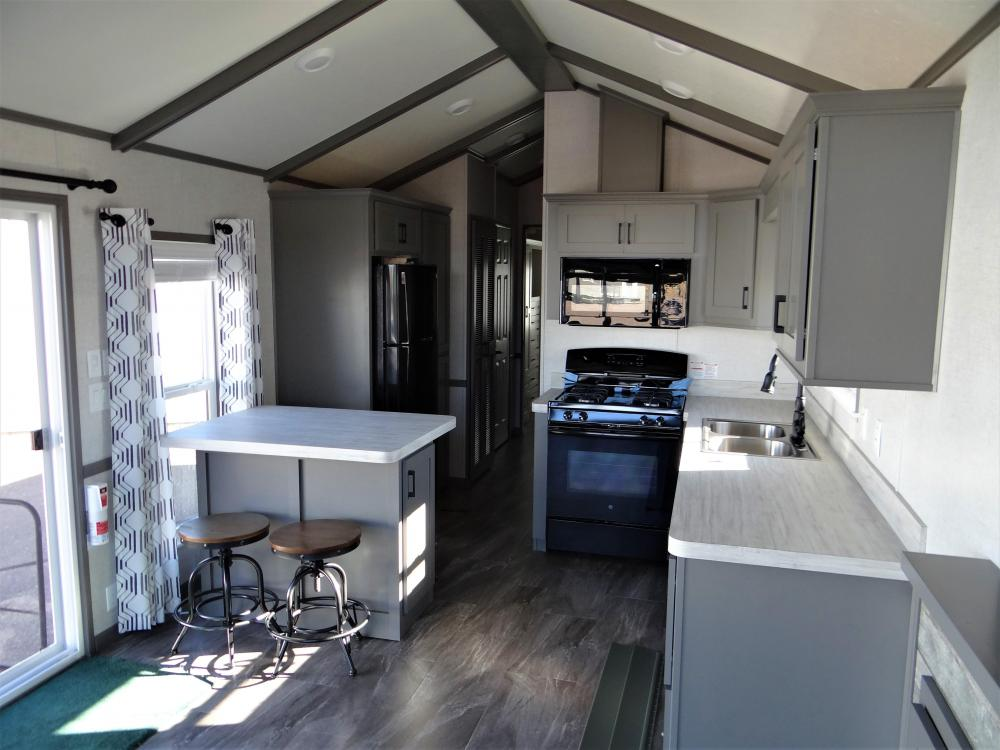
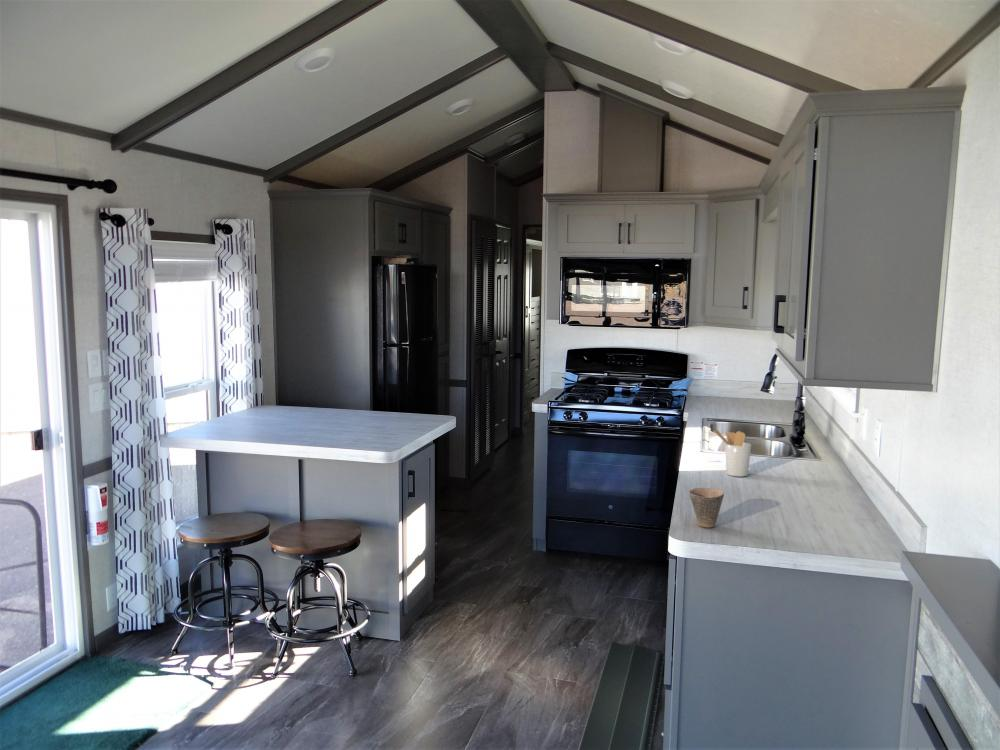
+ utensil holder (731, 451)
+ cup (706, 508)
